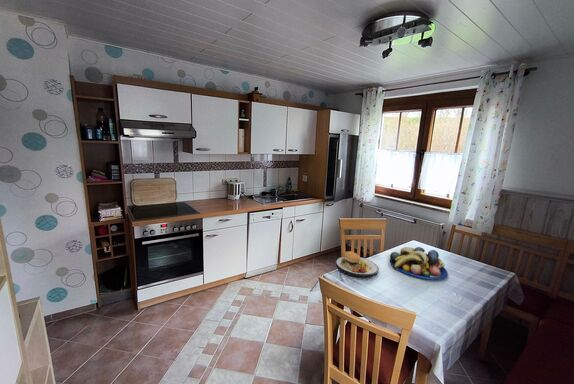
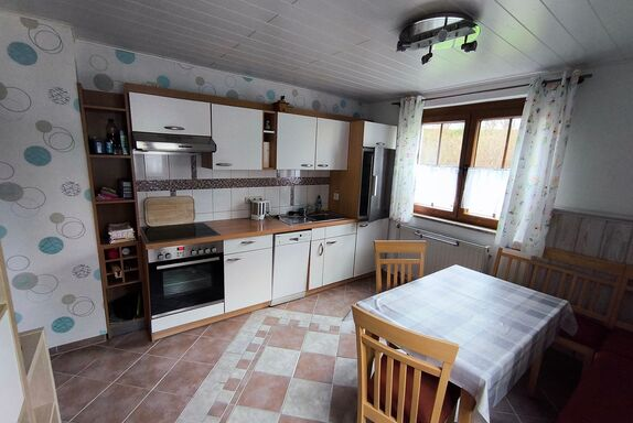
- fruit bowl (418, 258)
- plate (357, 257)
